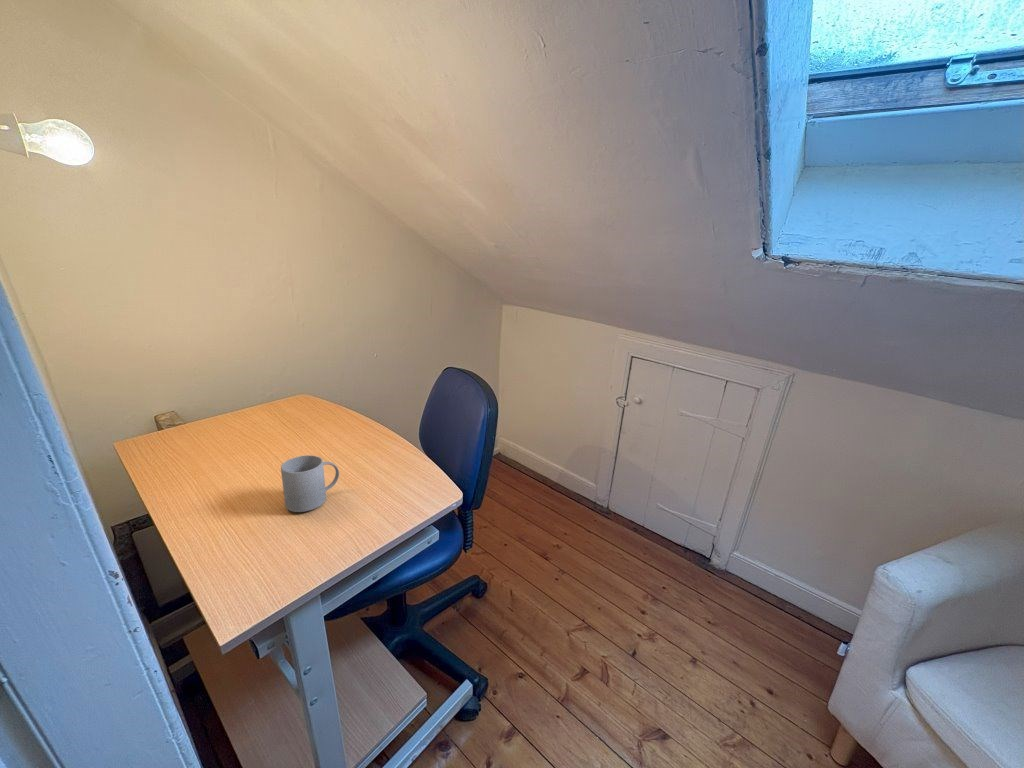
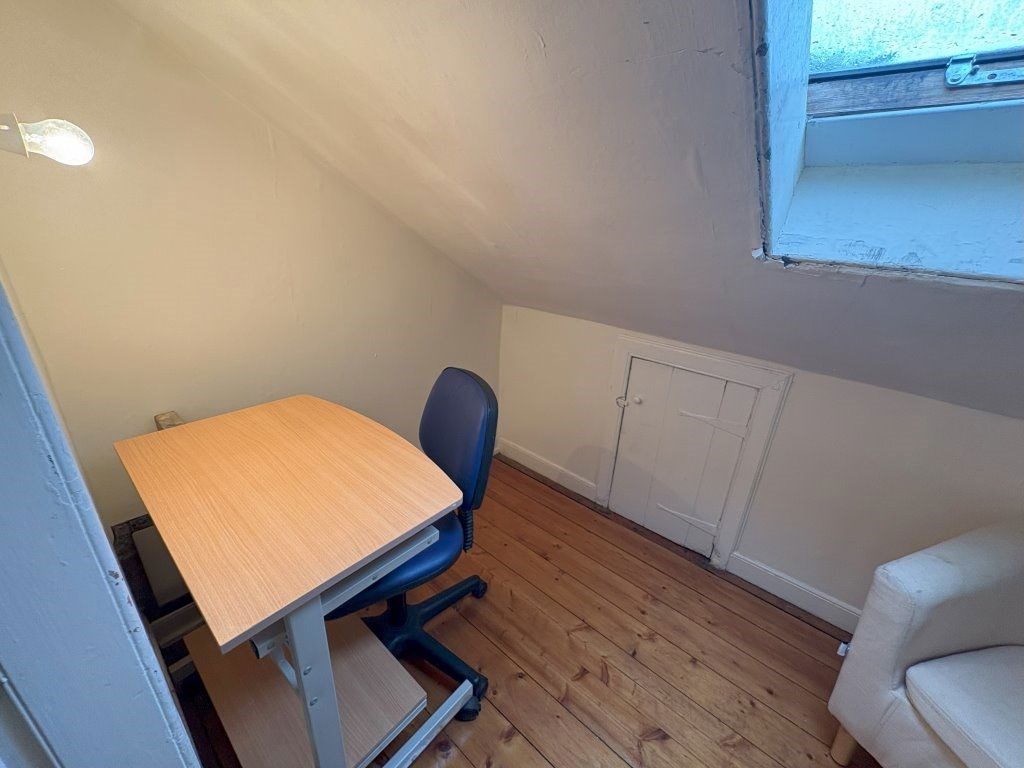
- mug (312, 480)
